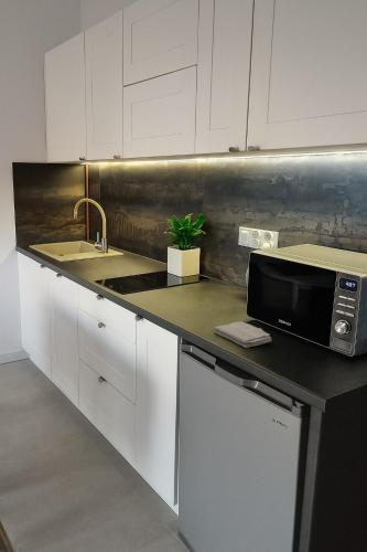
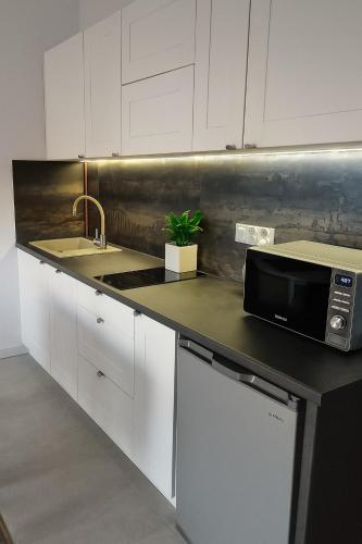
- washcloth (241, 332)
